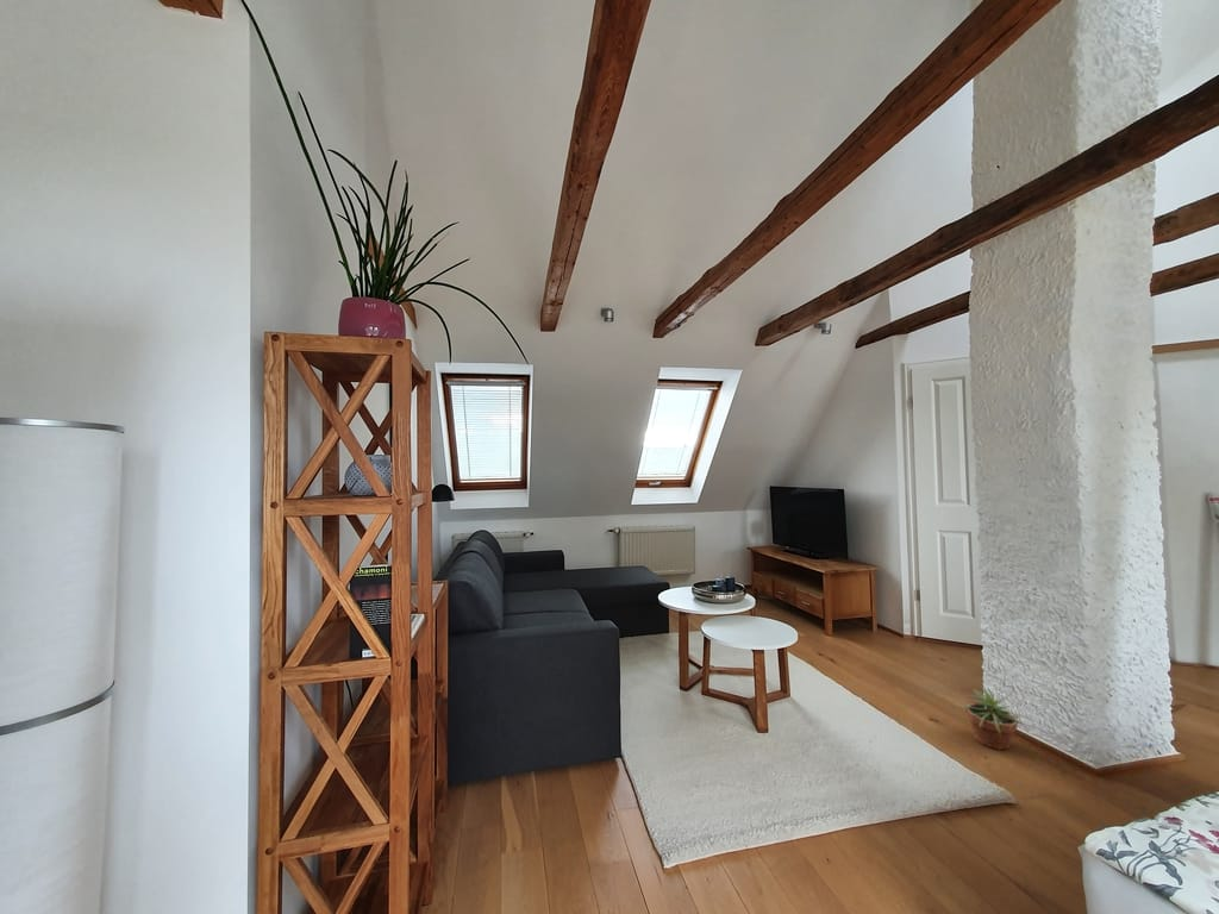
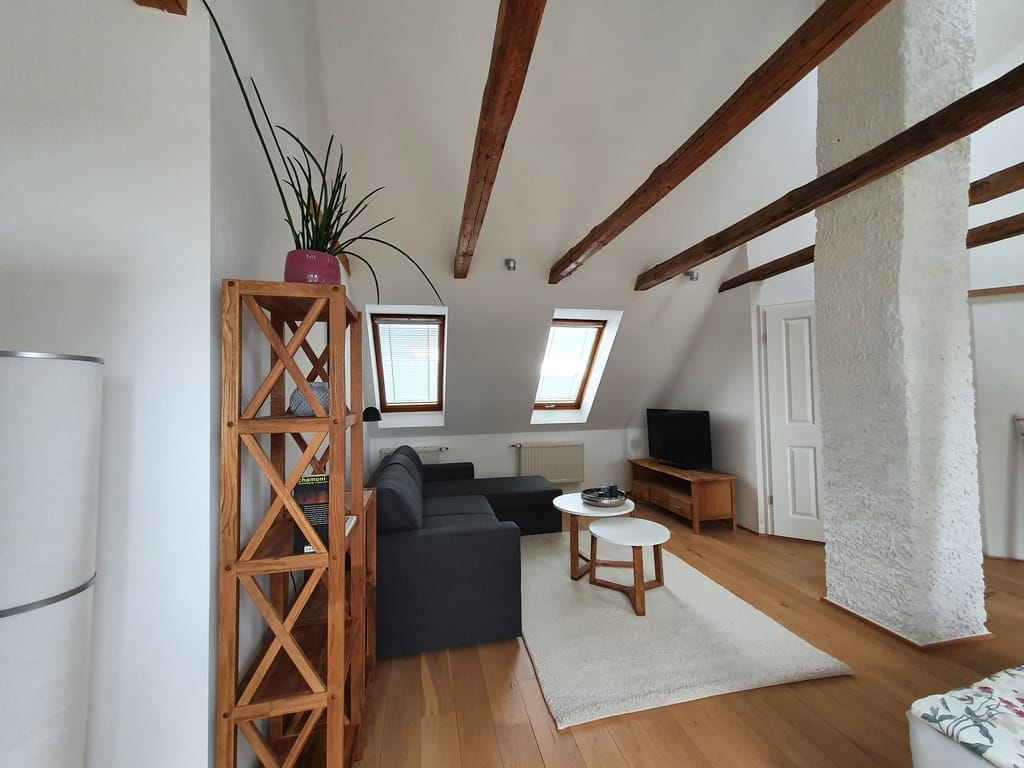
- potted plant (990, 716)
